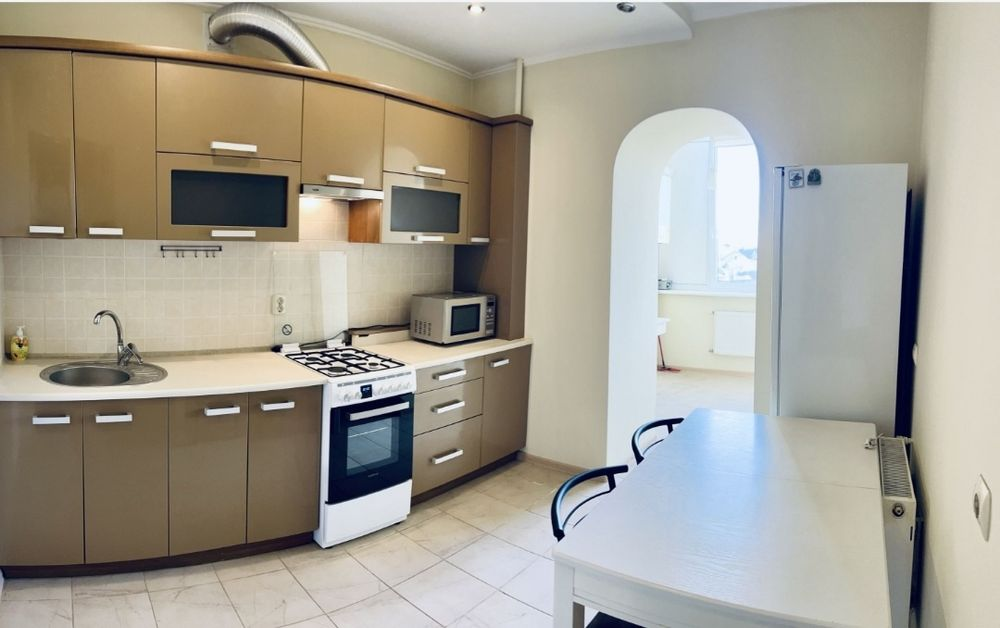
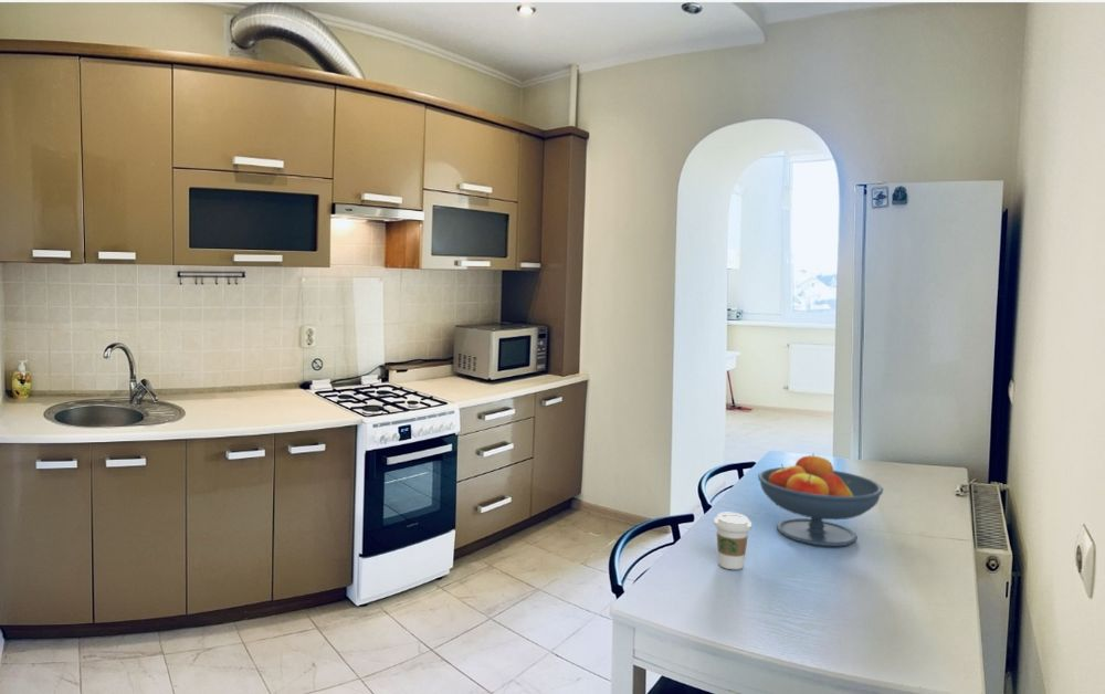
+ fruit bowl (818, 497)
+ coffee cup (732, 540)
